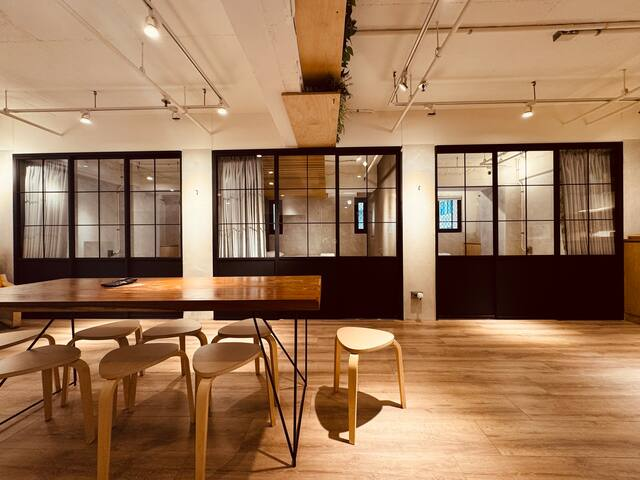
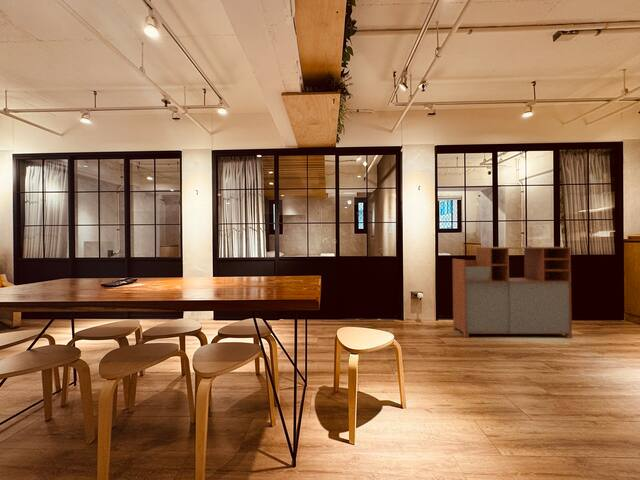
+ storage cabinet (508, 290)
